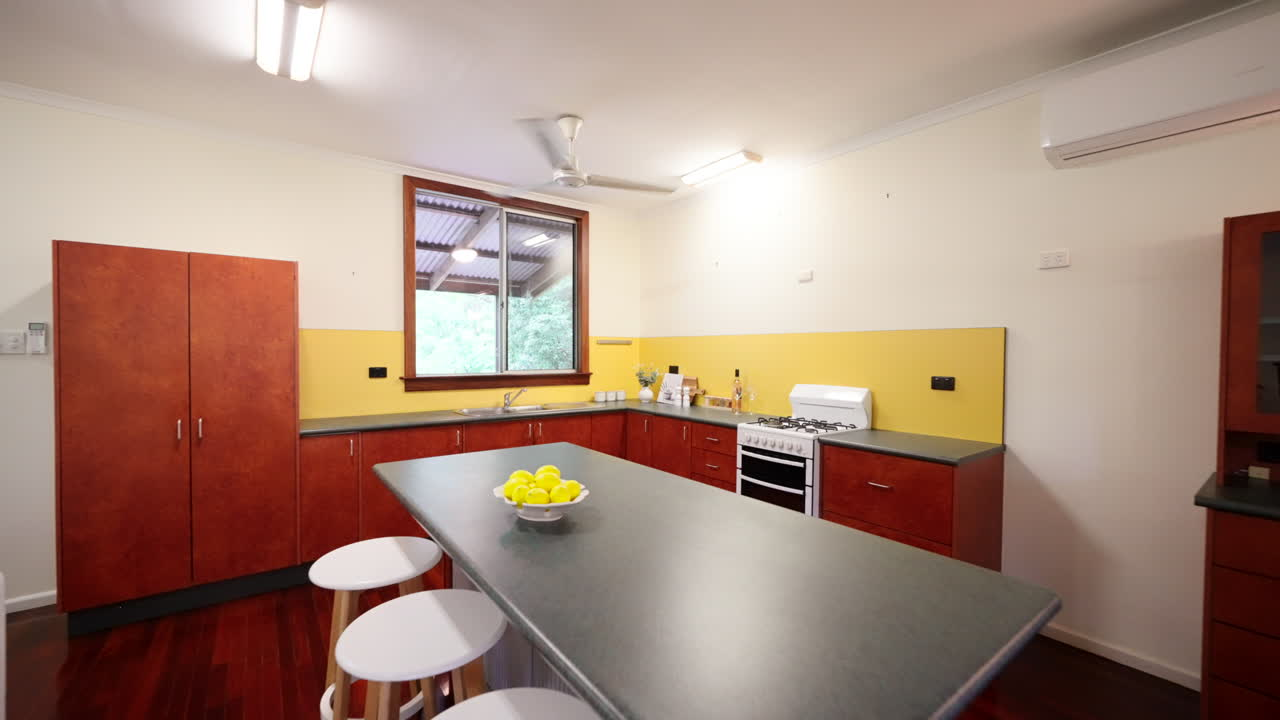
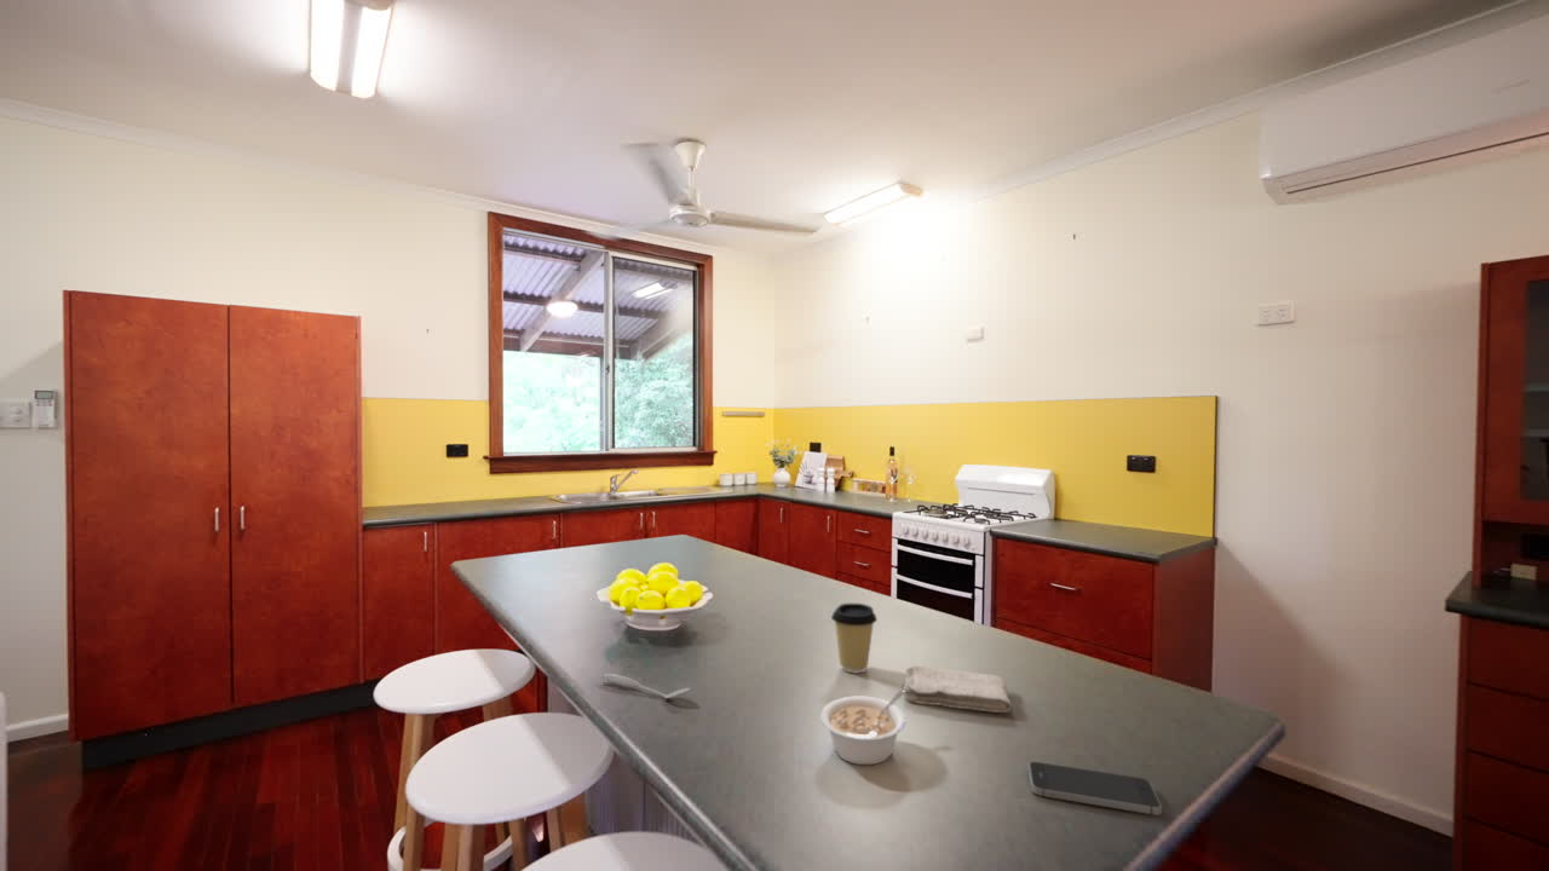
+ legume (863, 727)
+ spoon (643, 686)
+ smartphone (1090, 786)
+ washcloth (955, 686)
+ coffee cup (853, 638)
